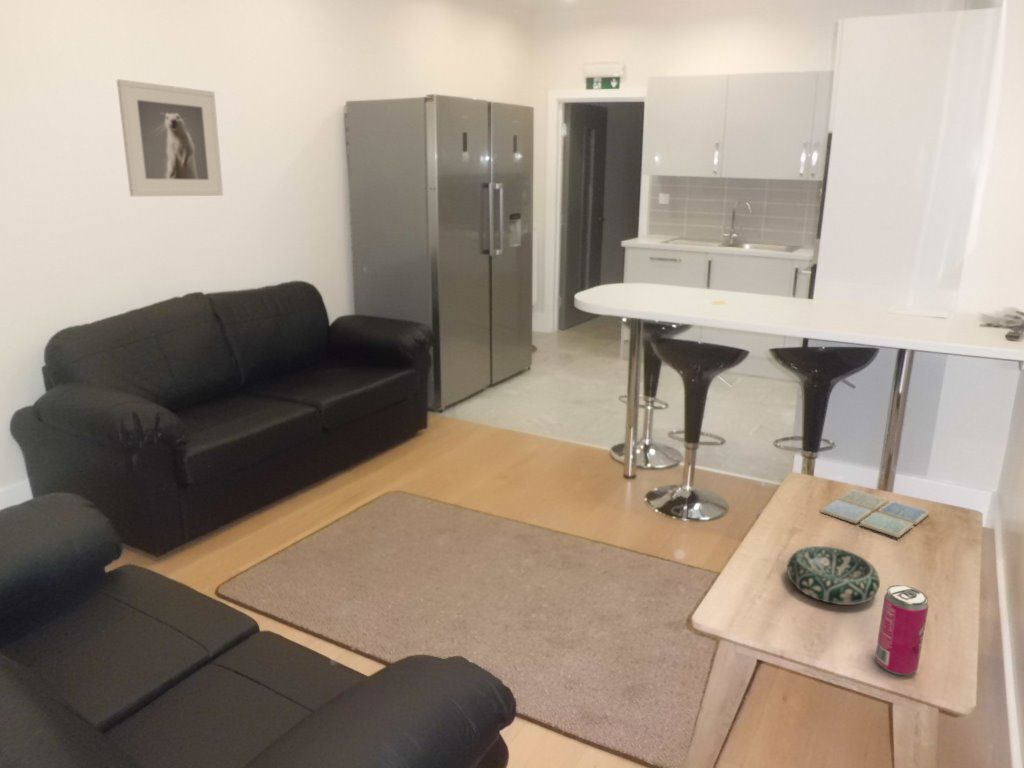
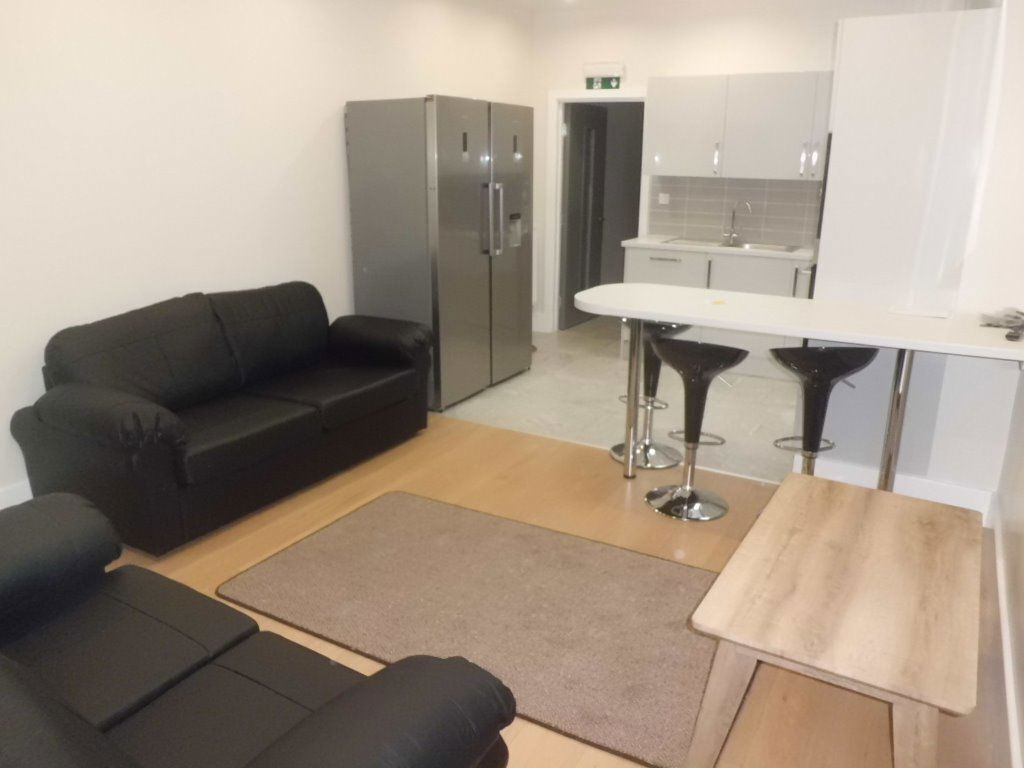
- drink coaster (874, 511)
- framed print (173, 141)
- beverage can (901, 630)
- decorative bowl (832, 574)
